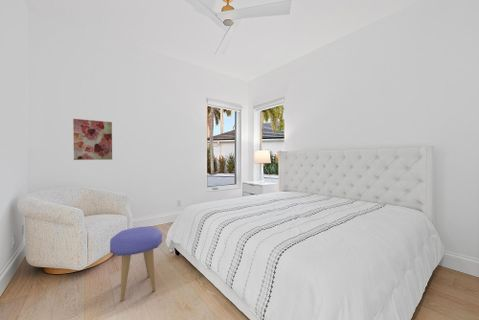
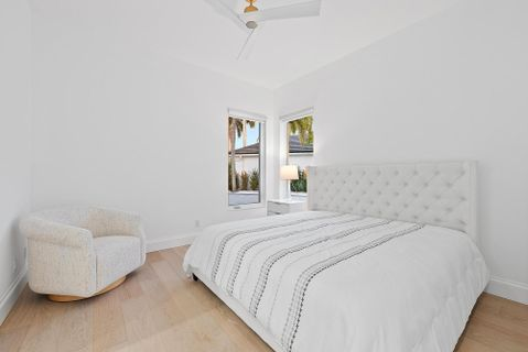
- wall art (93, 140)
- stool (137, 253)
